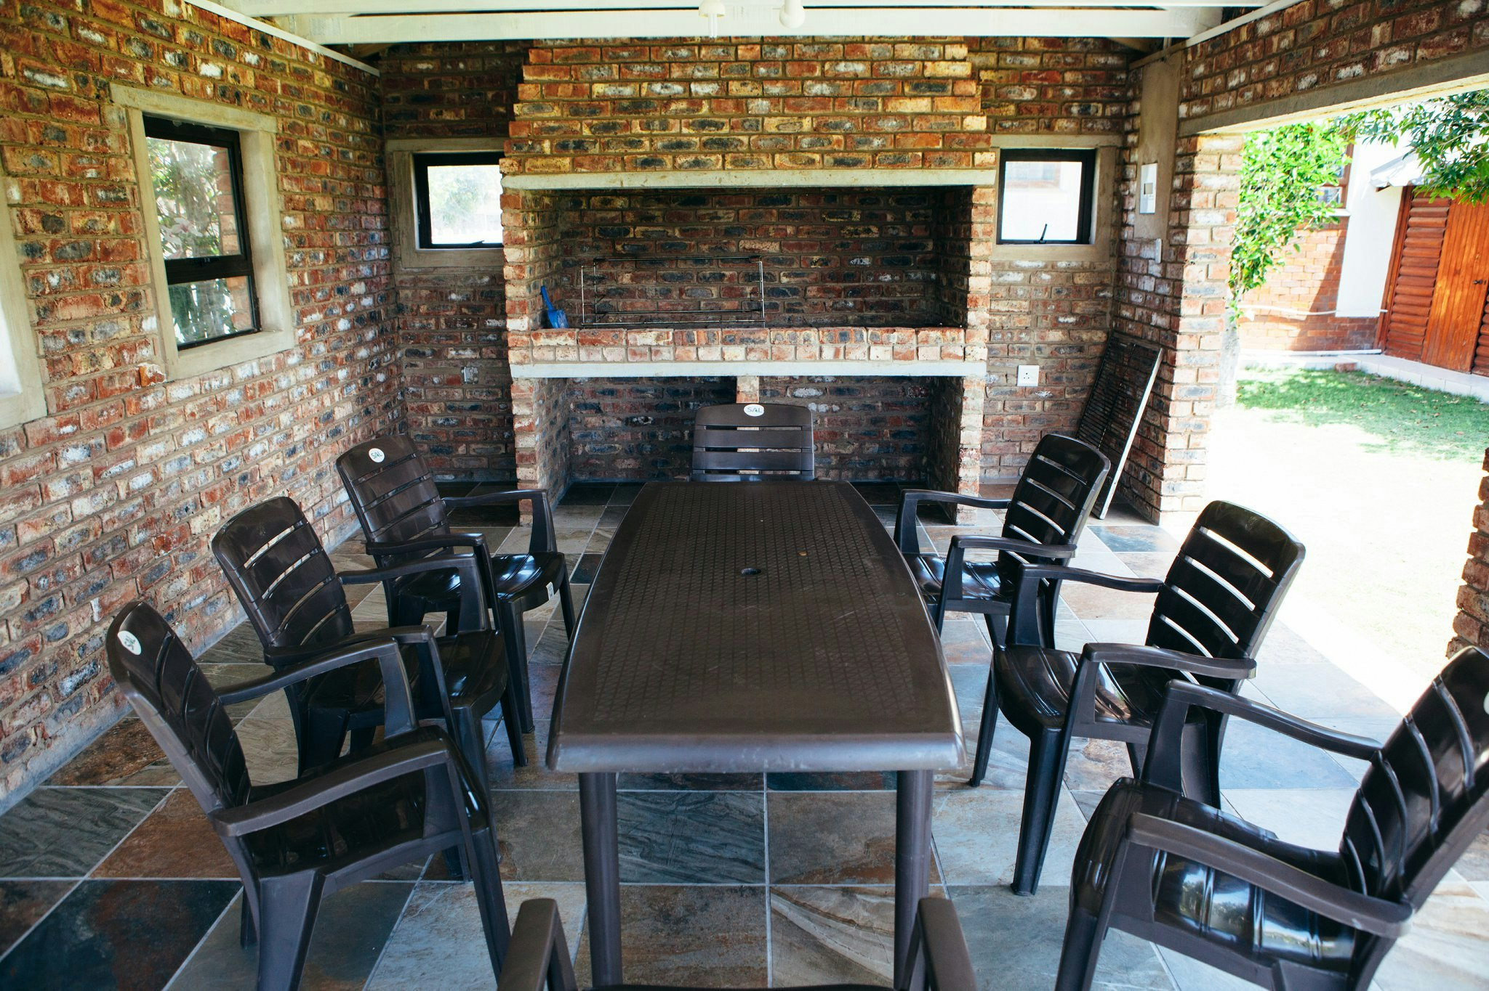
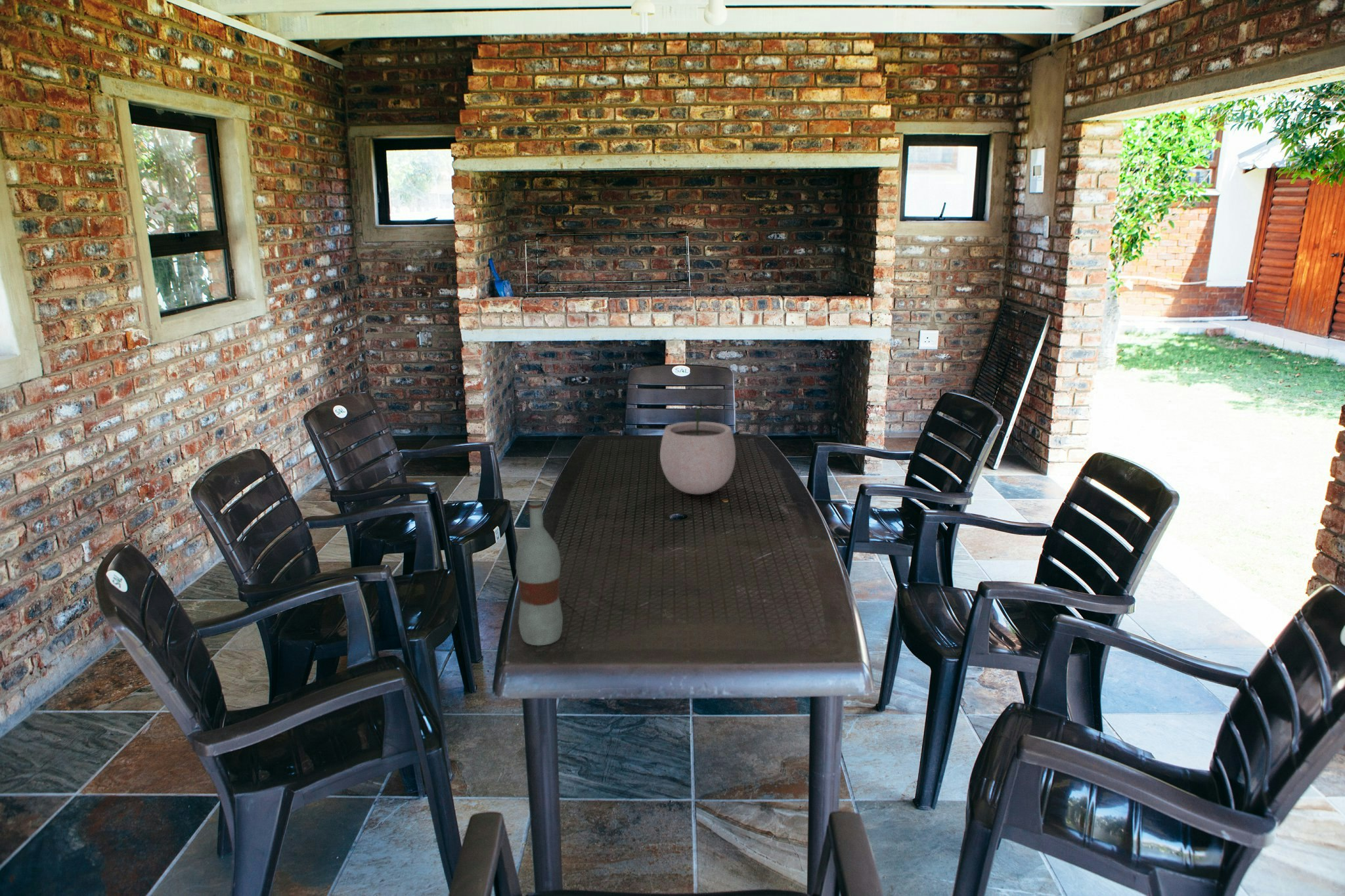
+ plant pot (697, 446)
+ bottle (539, 570)
